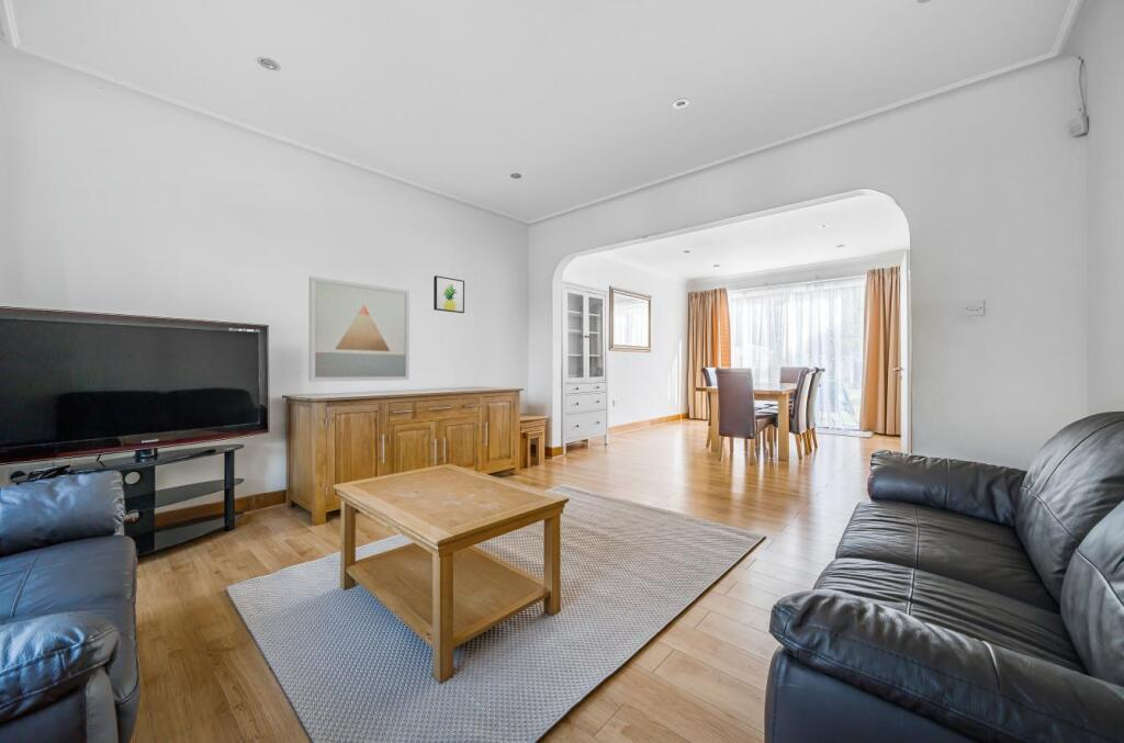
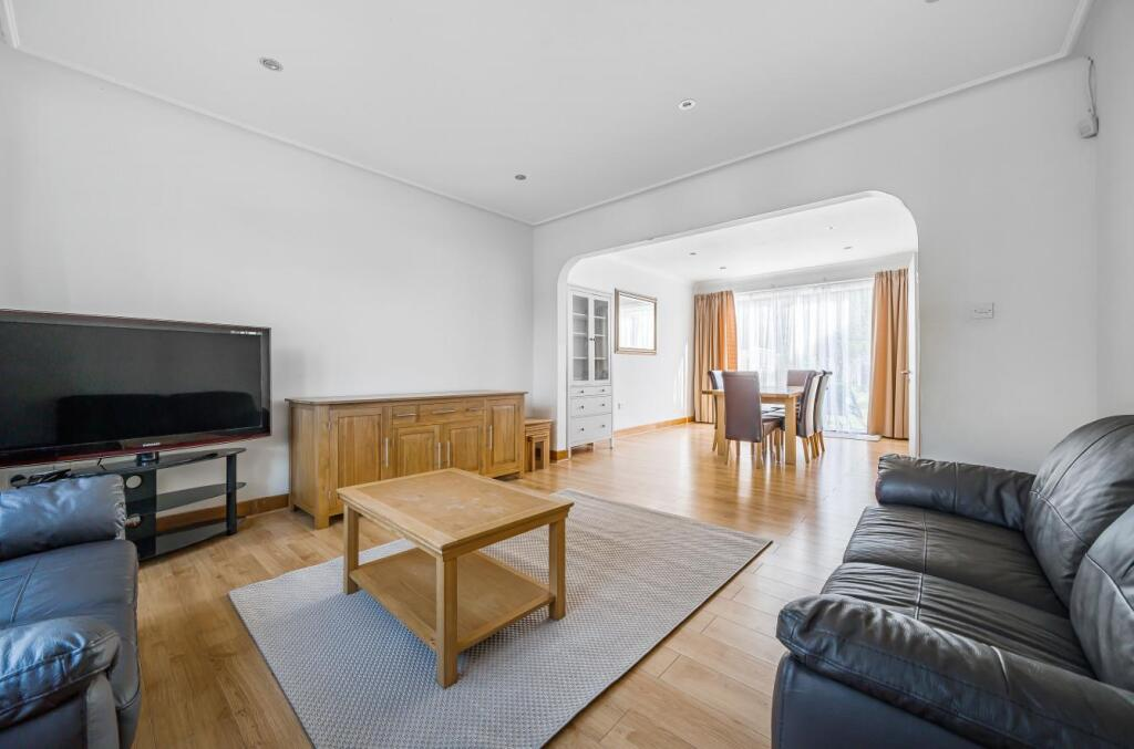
- wall art (449, 294)
- wall art (362, 333)
